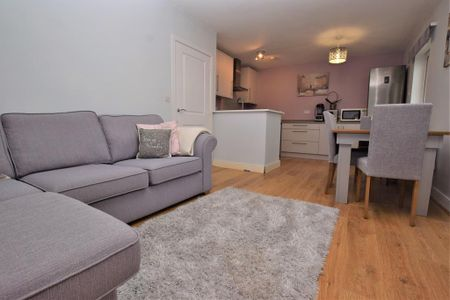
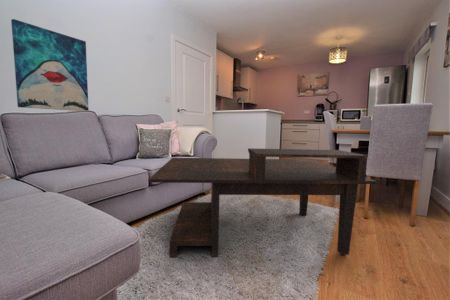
+ coffee table (252, 189)
+ wall art (54, 71)
